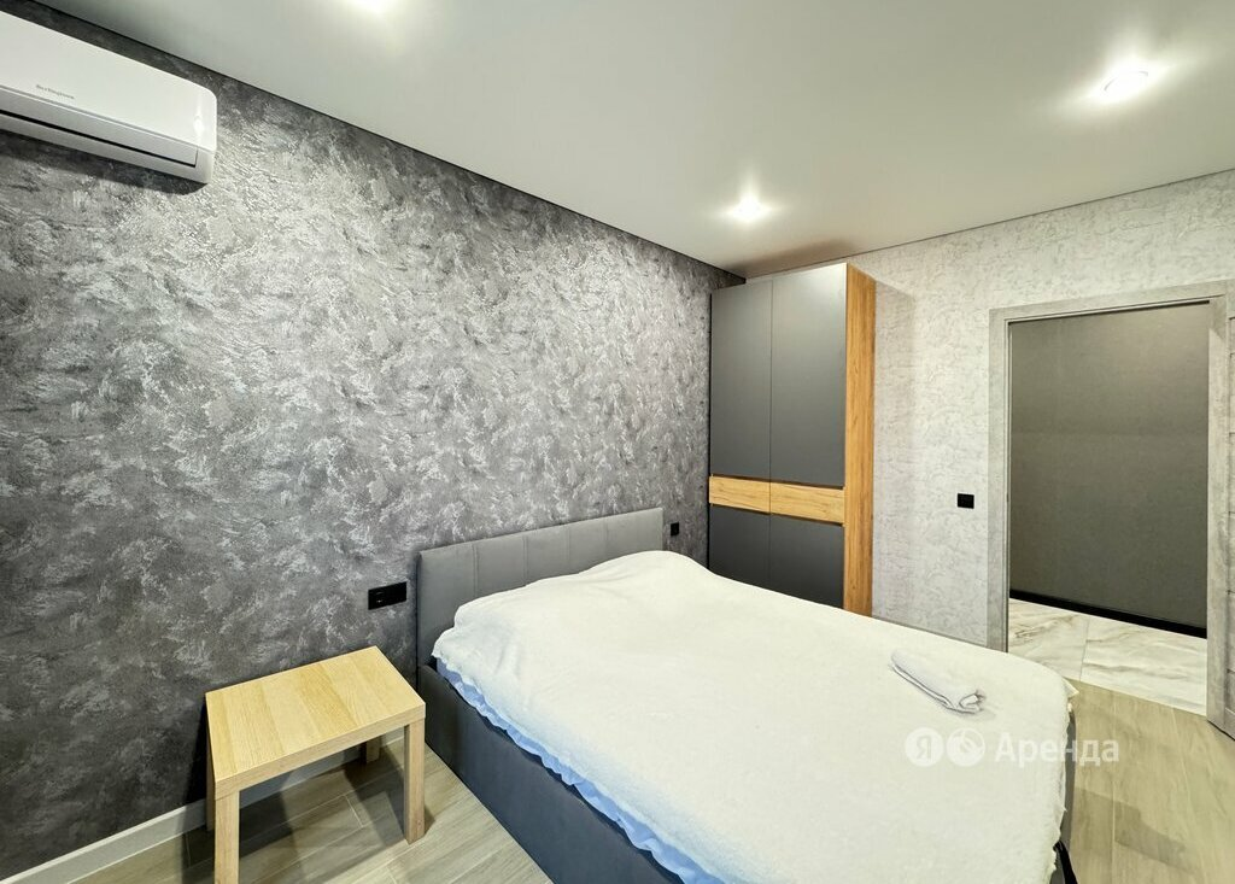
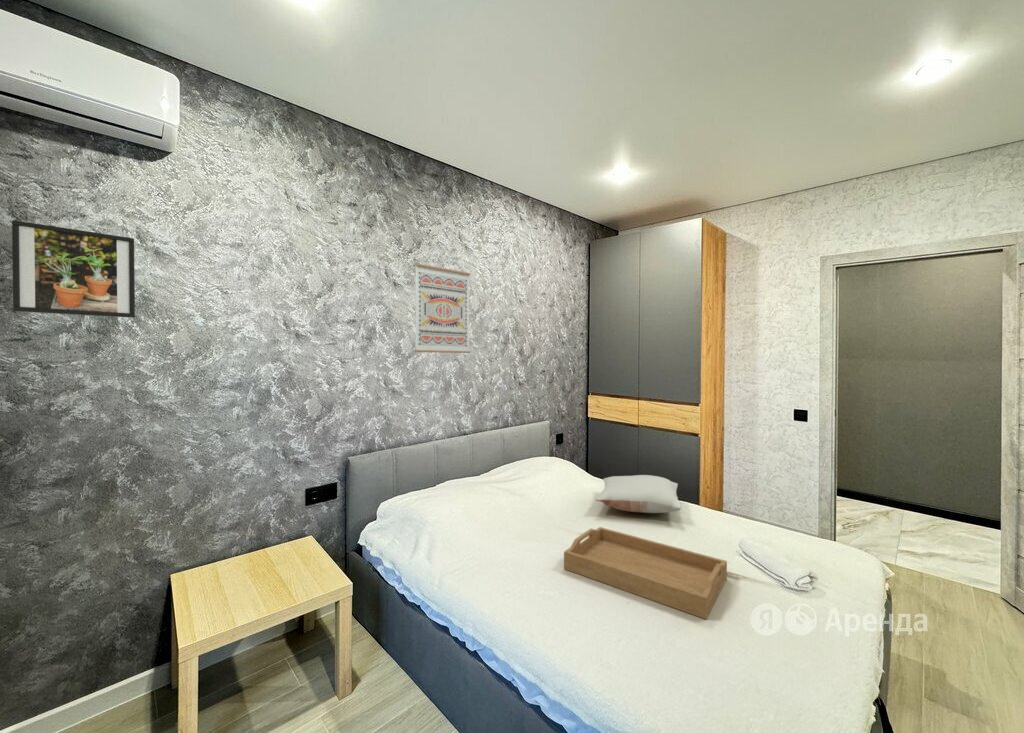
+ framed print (77, 272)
+ serving tray (643, 562)
+ wall art (443, 310)
+ pillow (638, 492)
